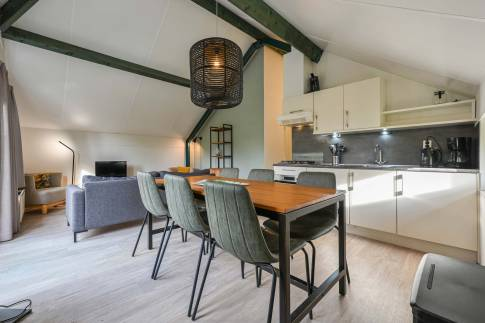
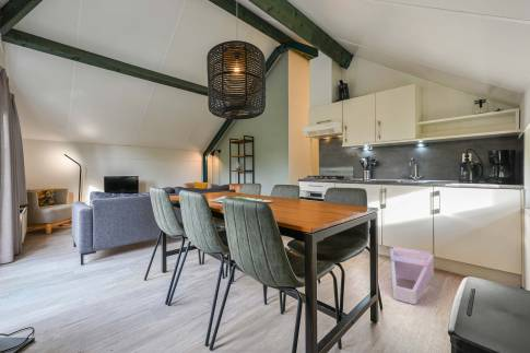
+ trash bin (408, 272)
